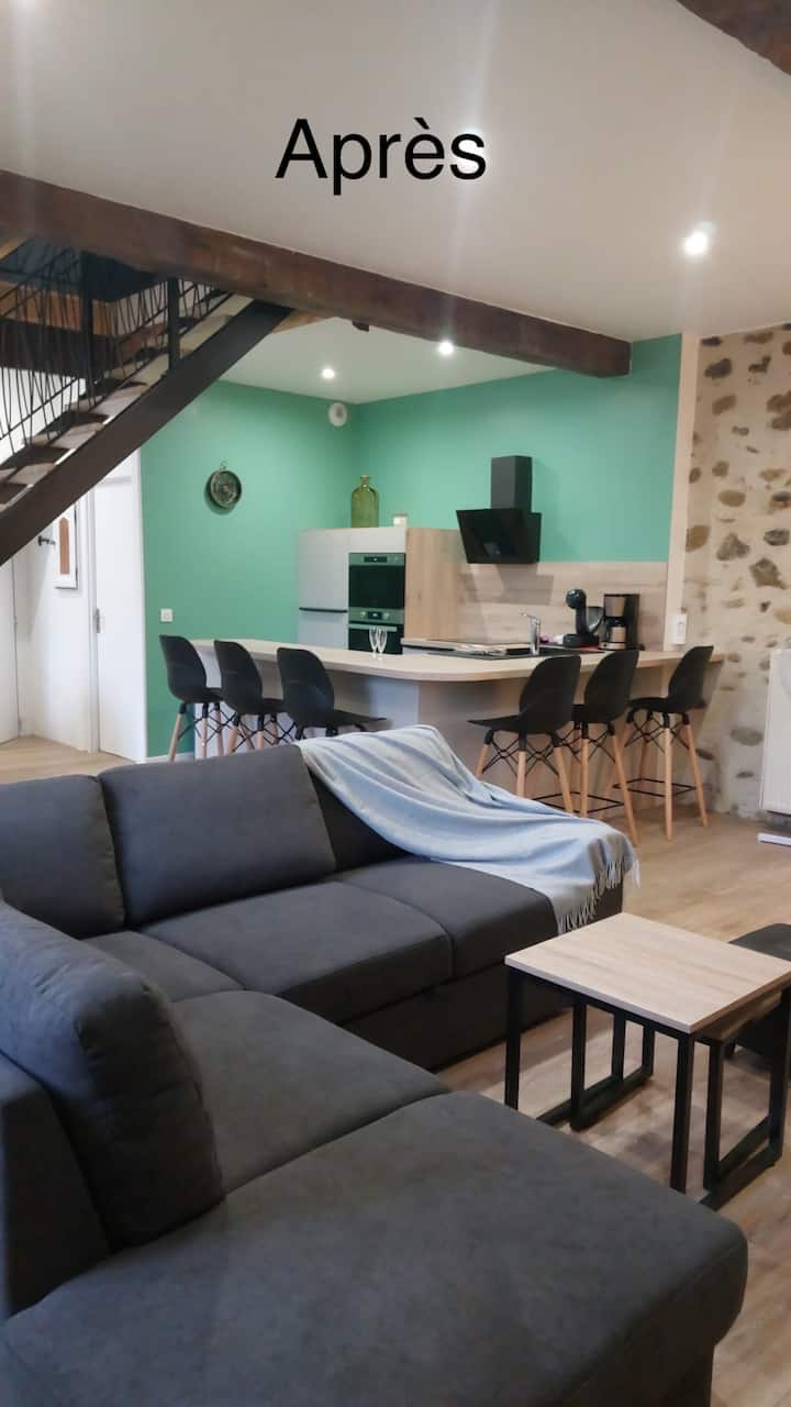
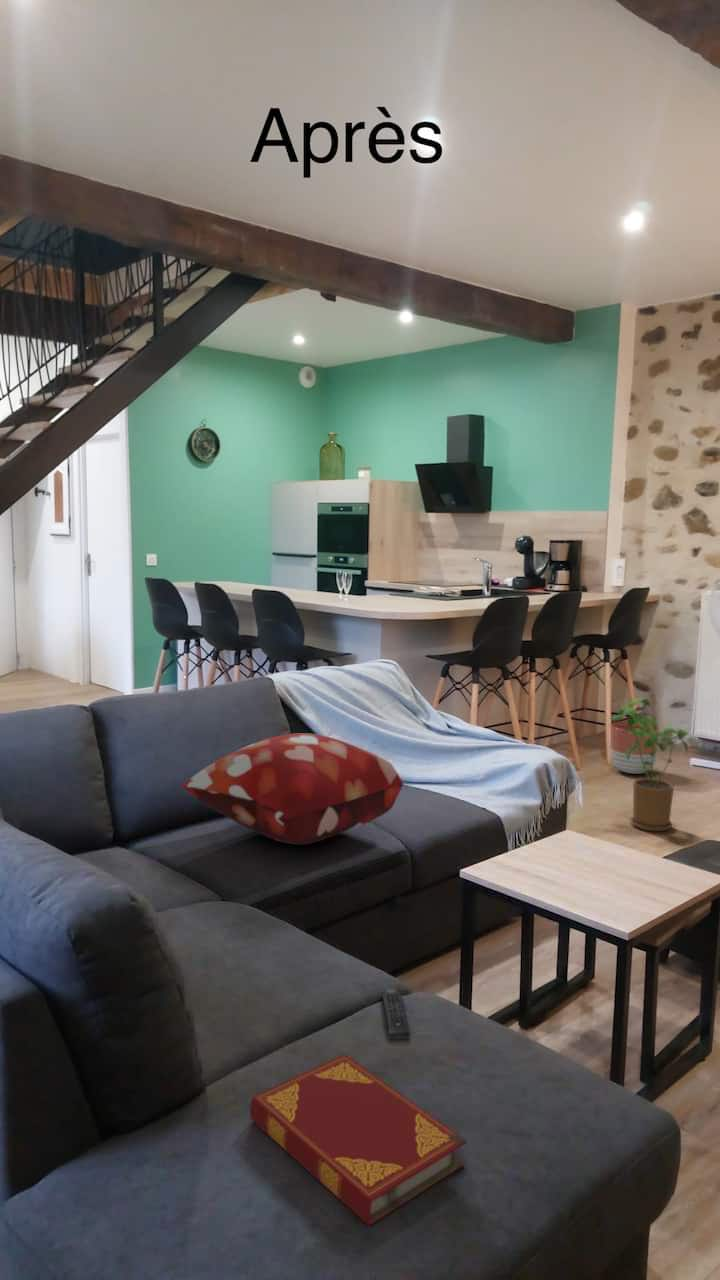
+ hardback book (354, 1130)
+ decorative pillow (297, 784)
+ planter (635, 750)
+ remote control (394, 1011)
+ house plant (652, 762)
